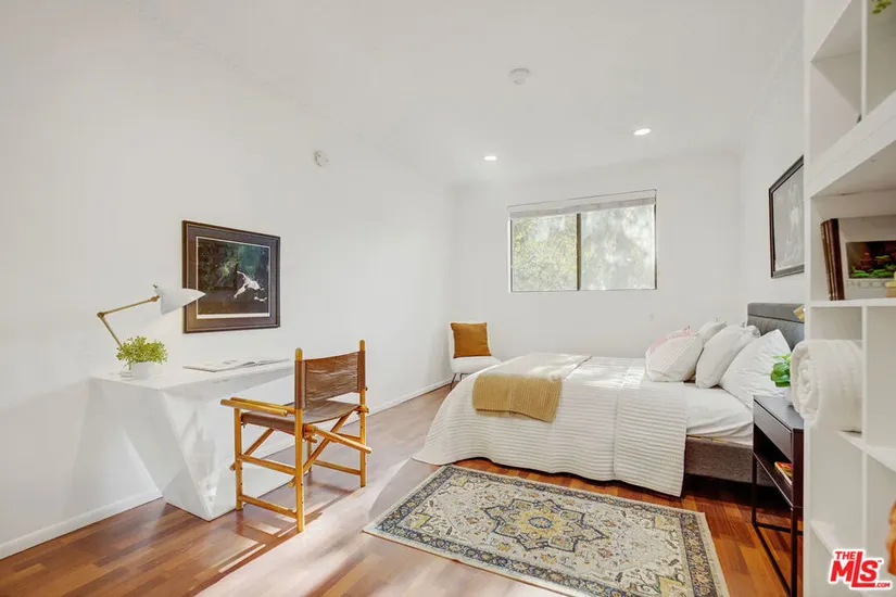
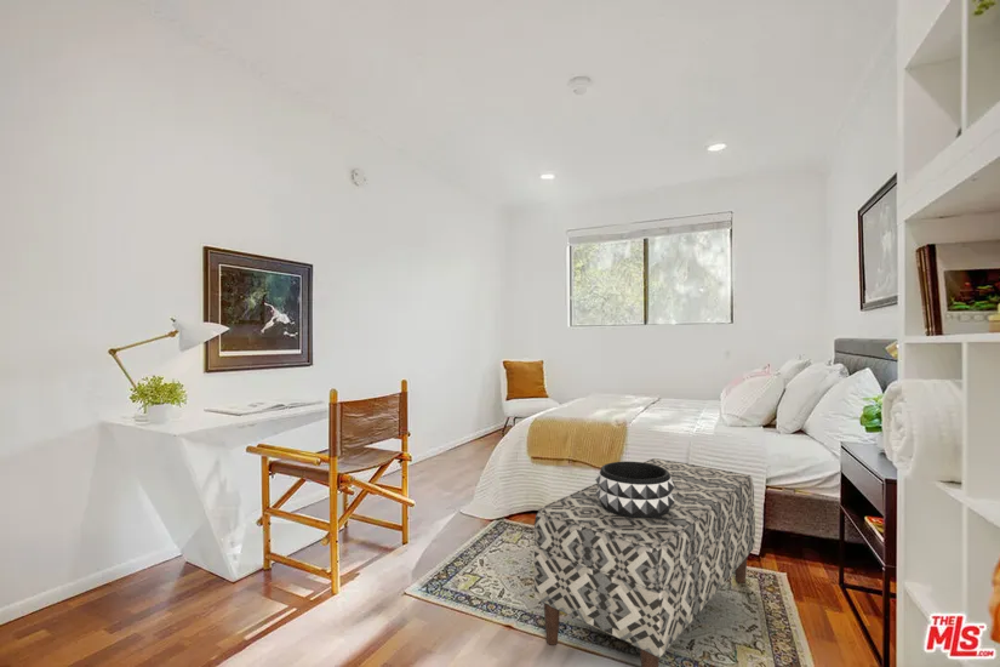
+ decorative bowl (634, 488)
+ bench (656, 548)
